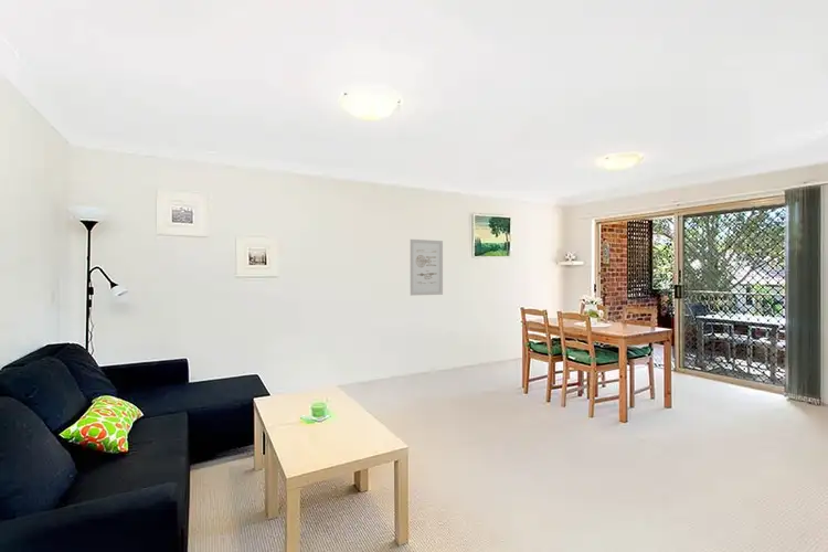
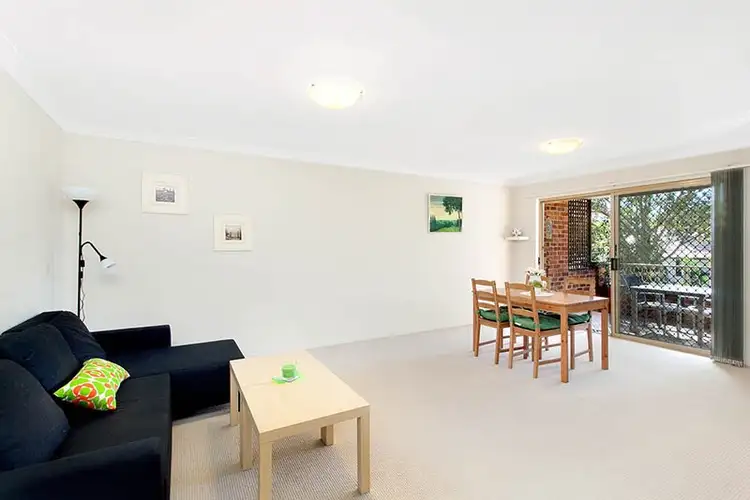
- wall art (426, 267)
